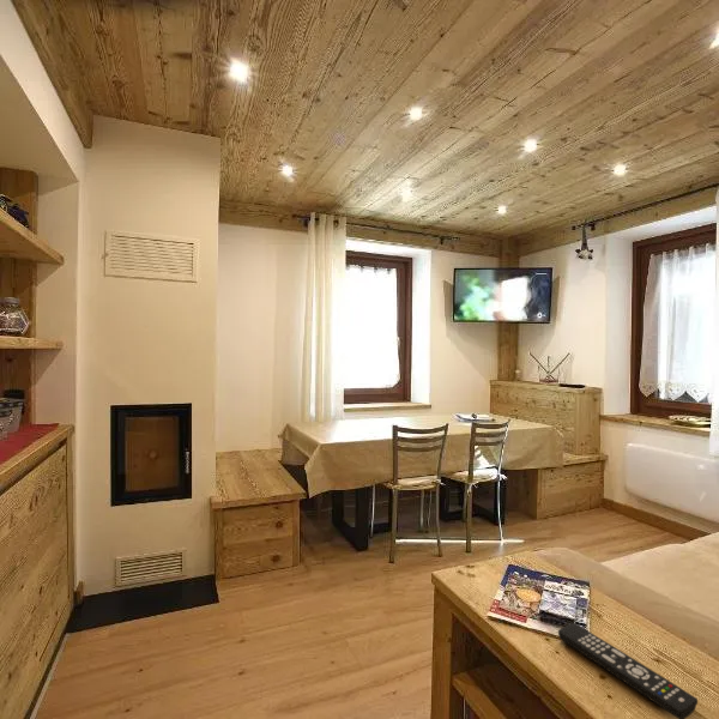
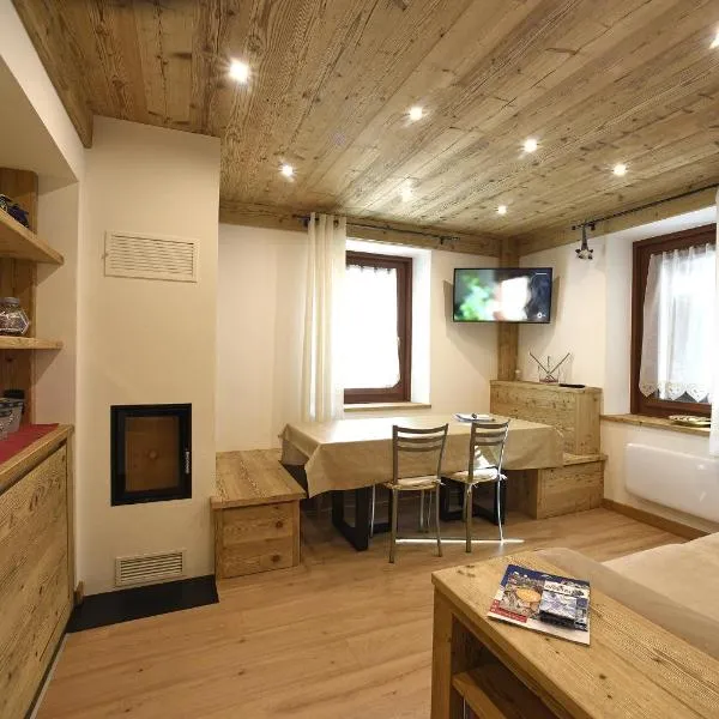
- remote control (620, 665)
